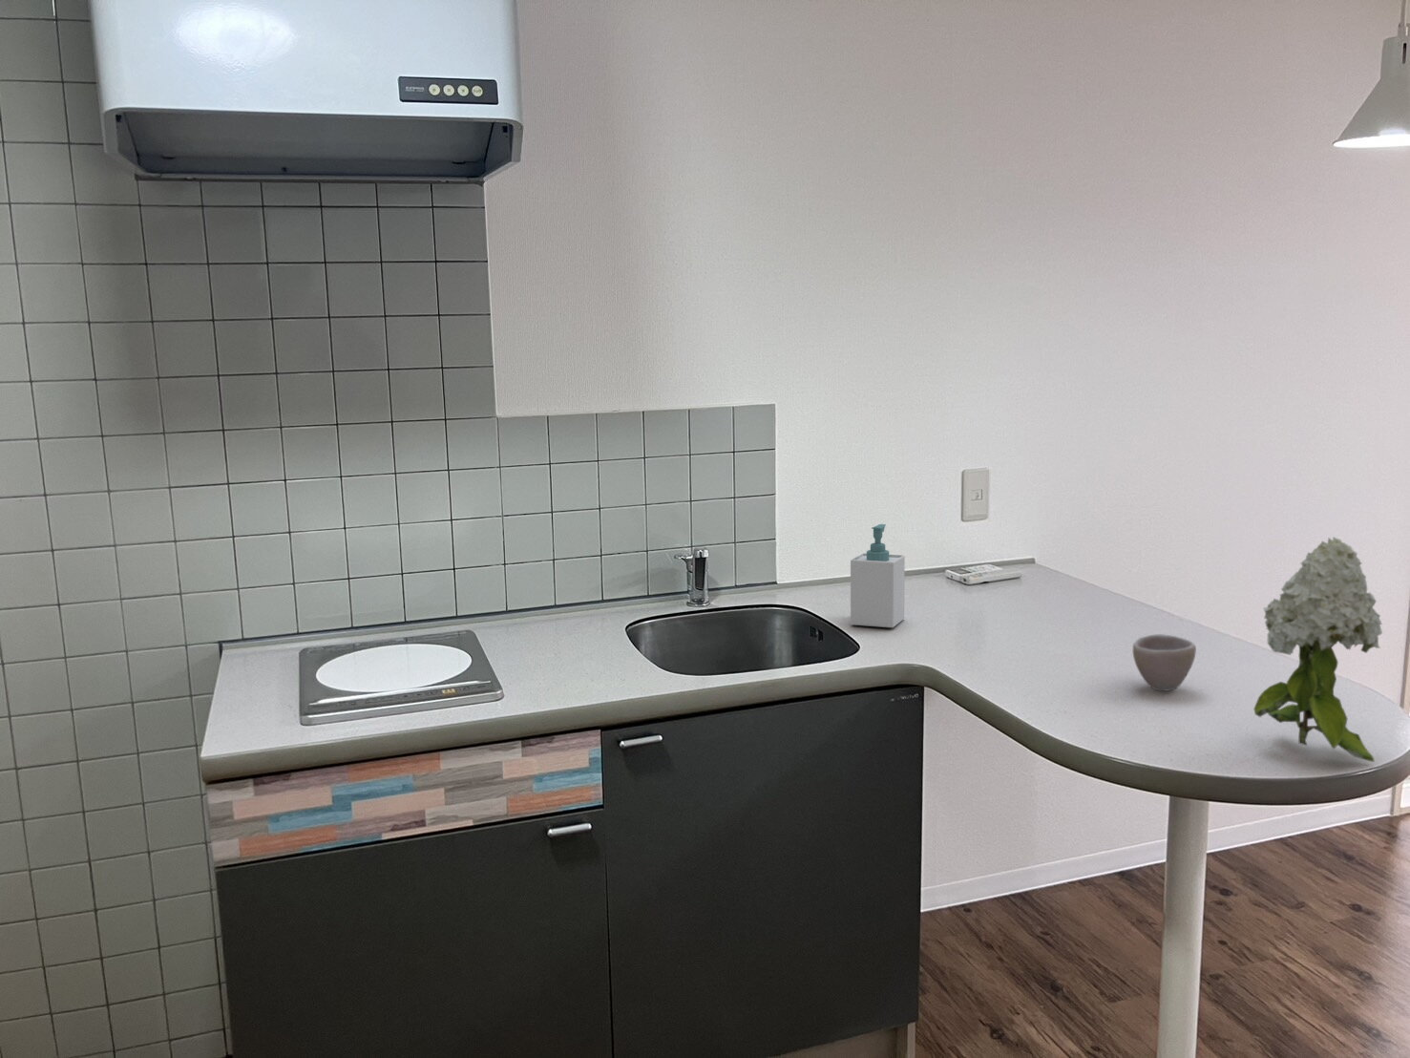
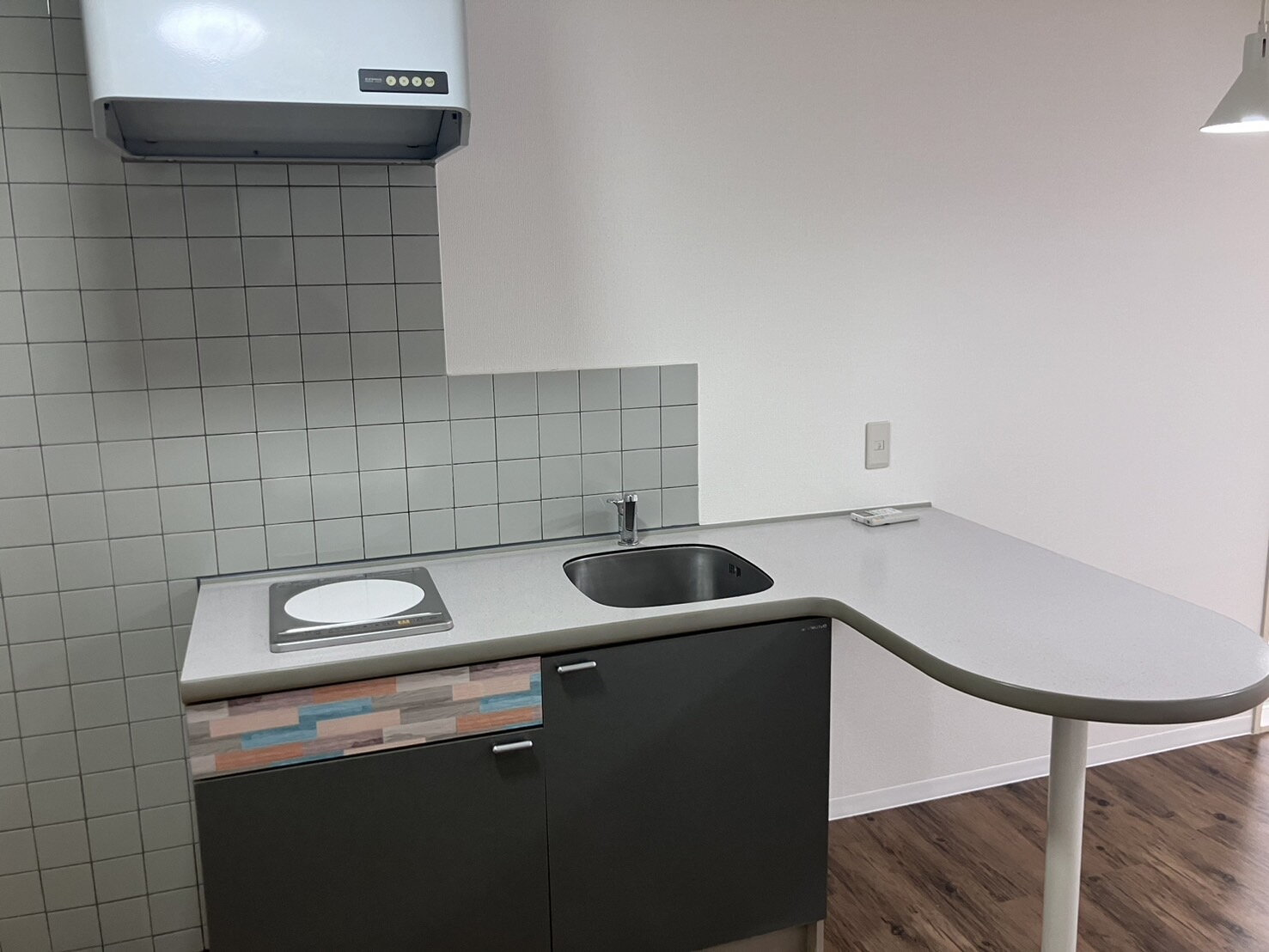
- flower (1318, 645)
- soap bottle (878, 573)
- cup (1160, 661)
